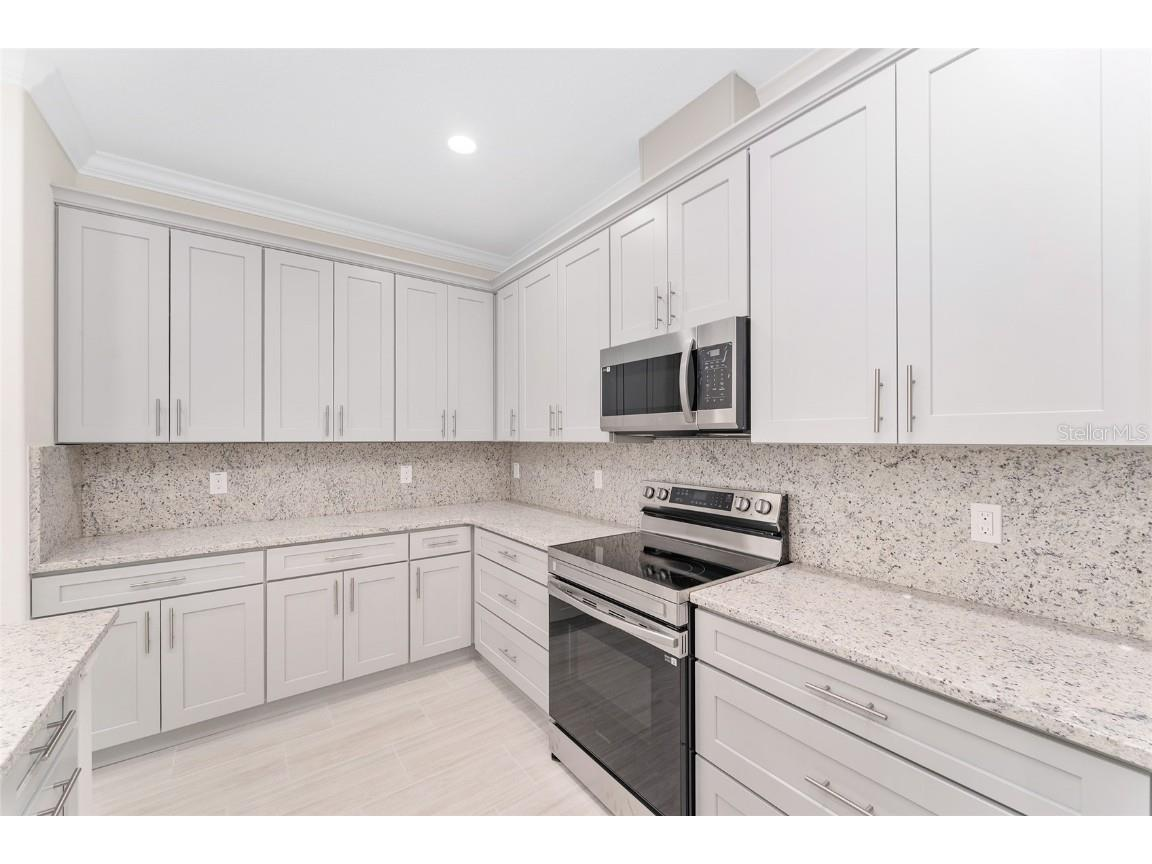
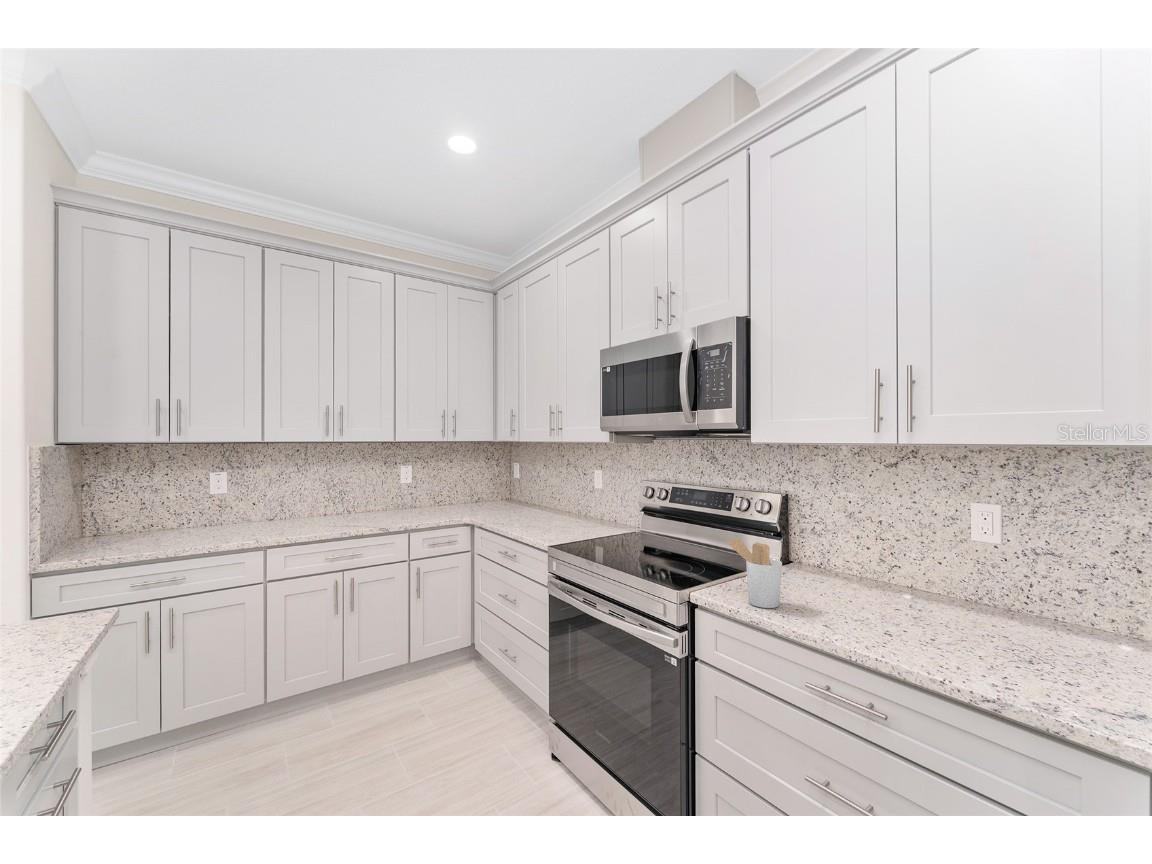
+ utensil holder (754, 570)
